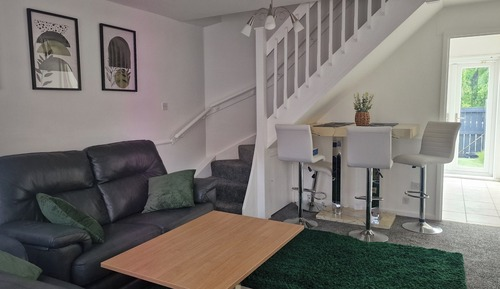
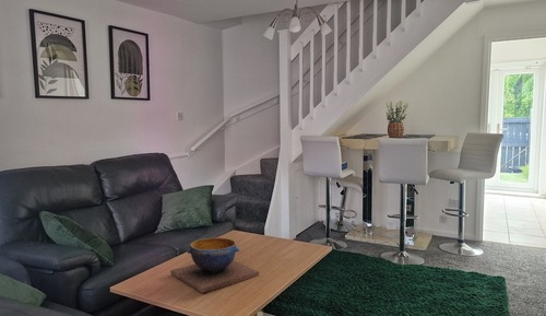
+ decorative bowl (214, 258)
